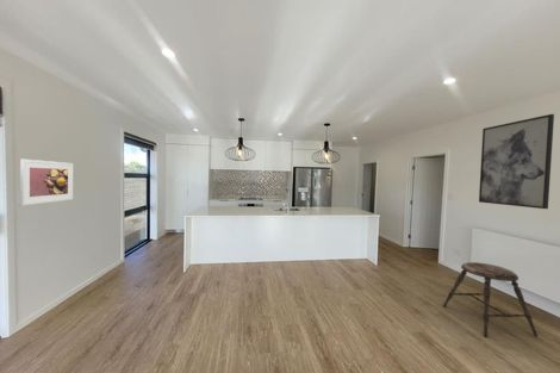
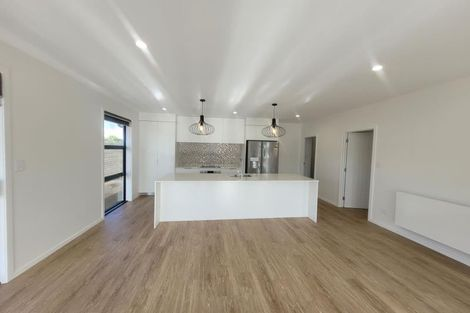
- stool (486, 293)
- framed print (49, 181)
- wall art (511, 163)
